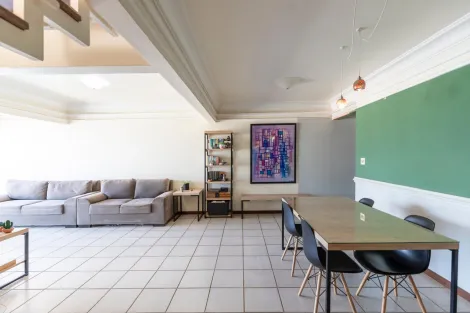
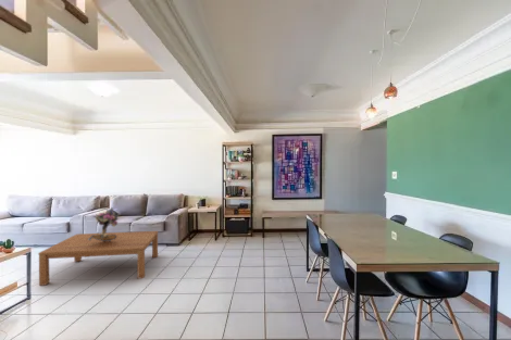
+ bouquet (104, 226)
+ coffee table (107, 254)
